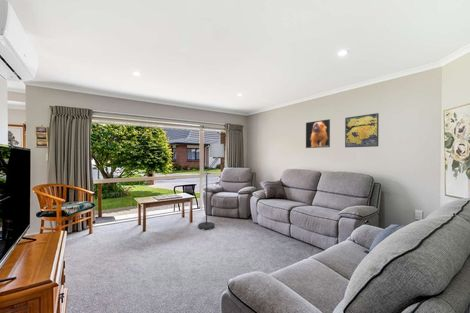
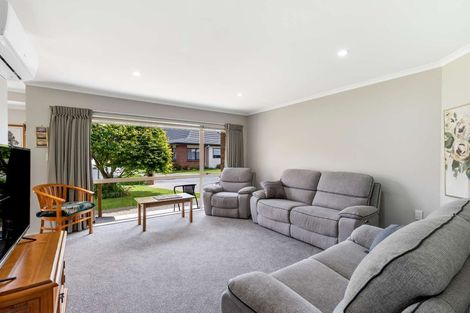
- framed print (317, 134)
- floor lamp (206, 183)
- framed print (360, 131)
